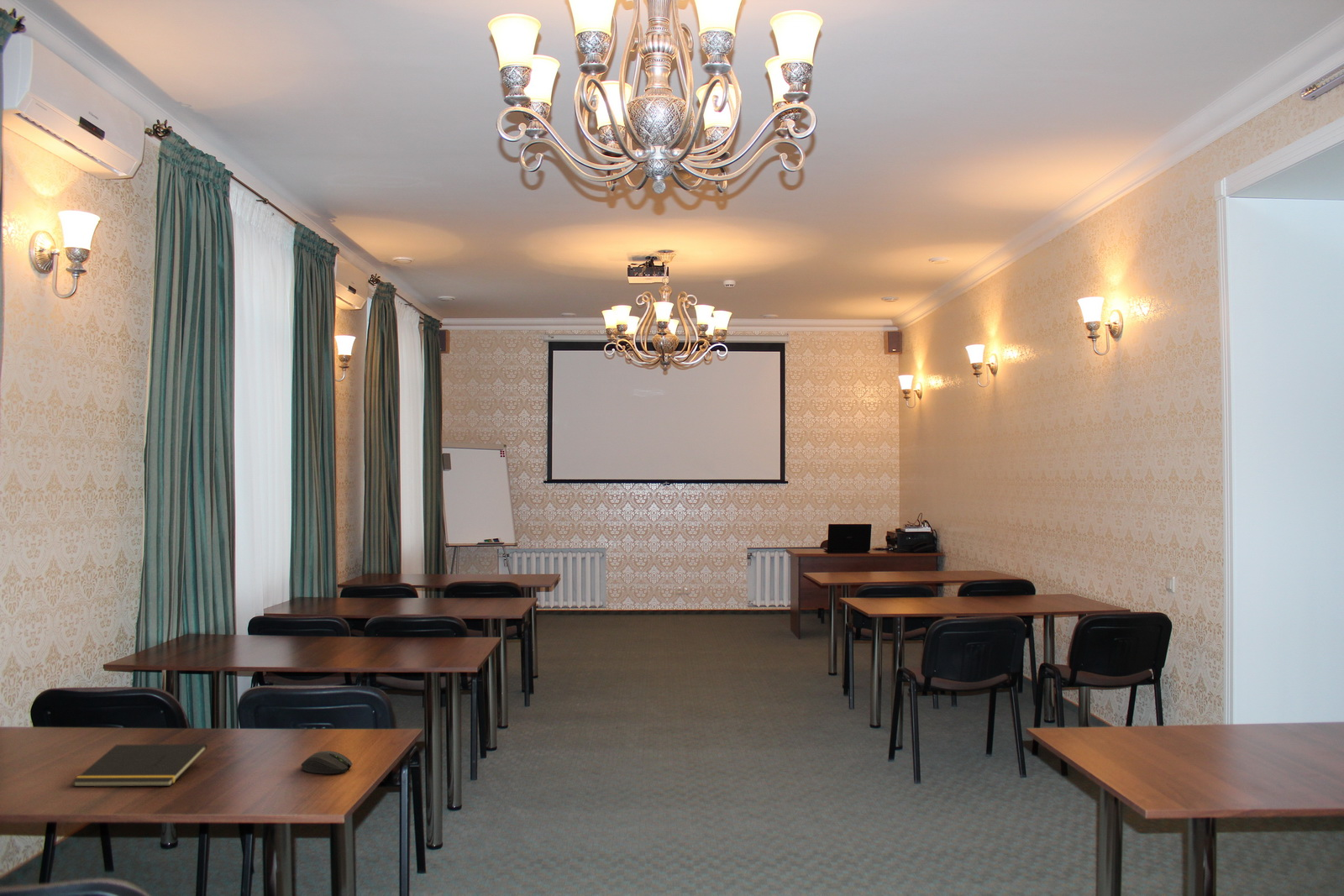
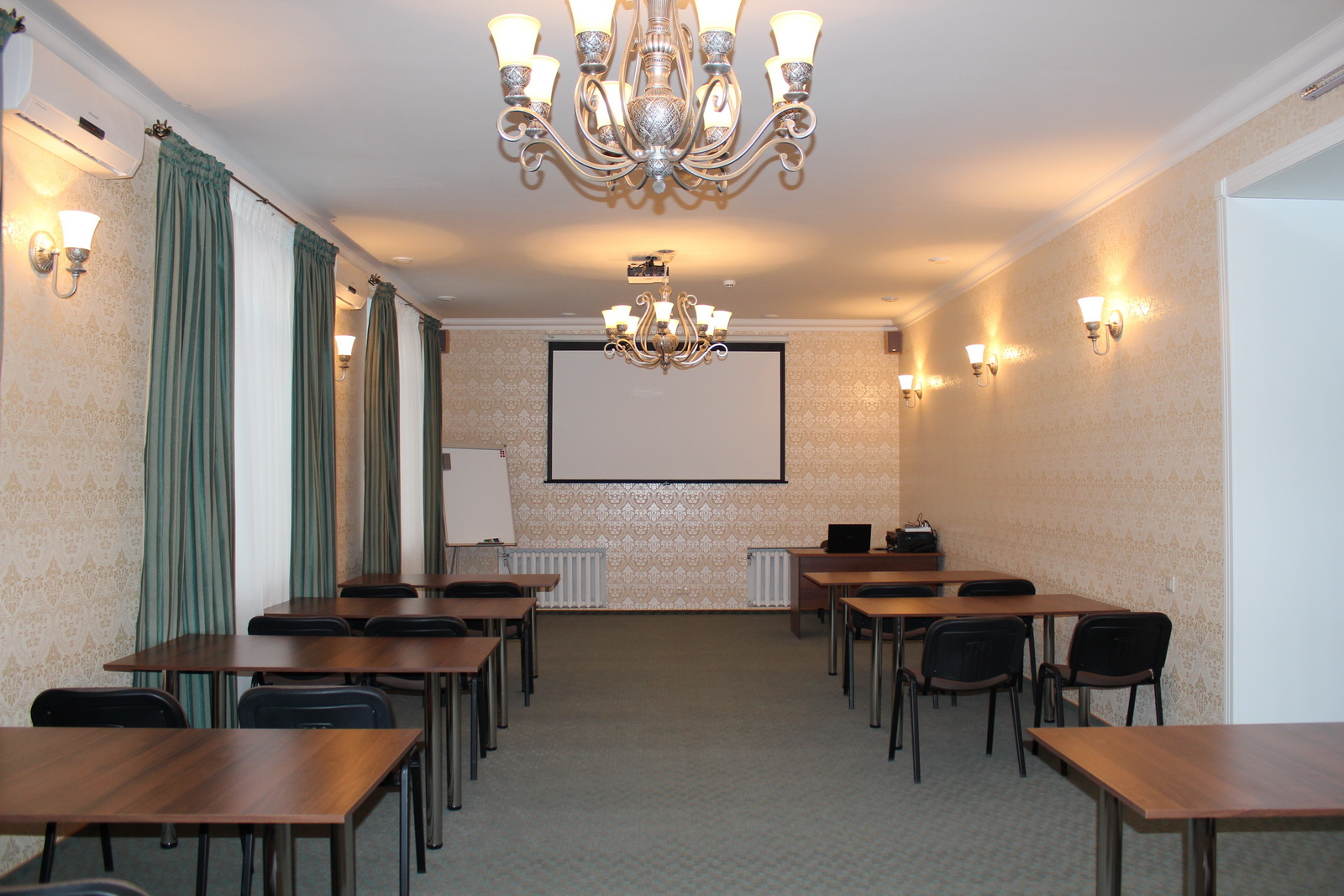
- computer mouse (327, 760)
- notepad (142, 764)
